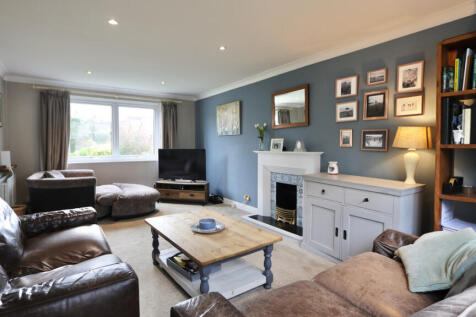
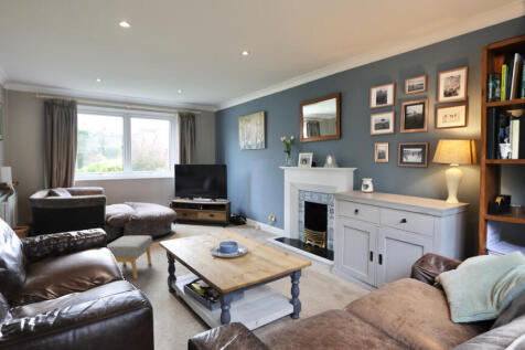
+ footstool (129, 255)
